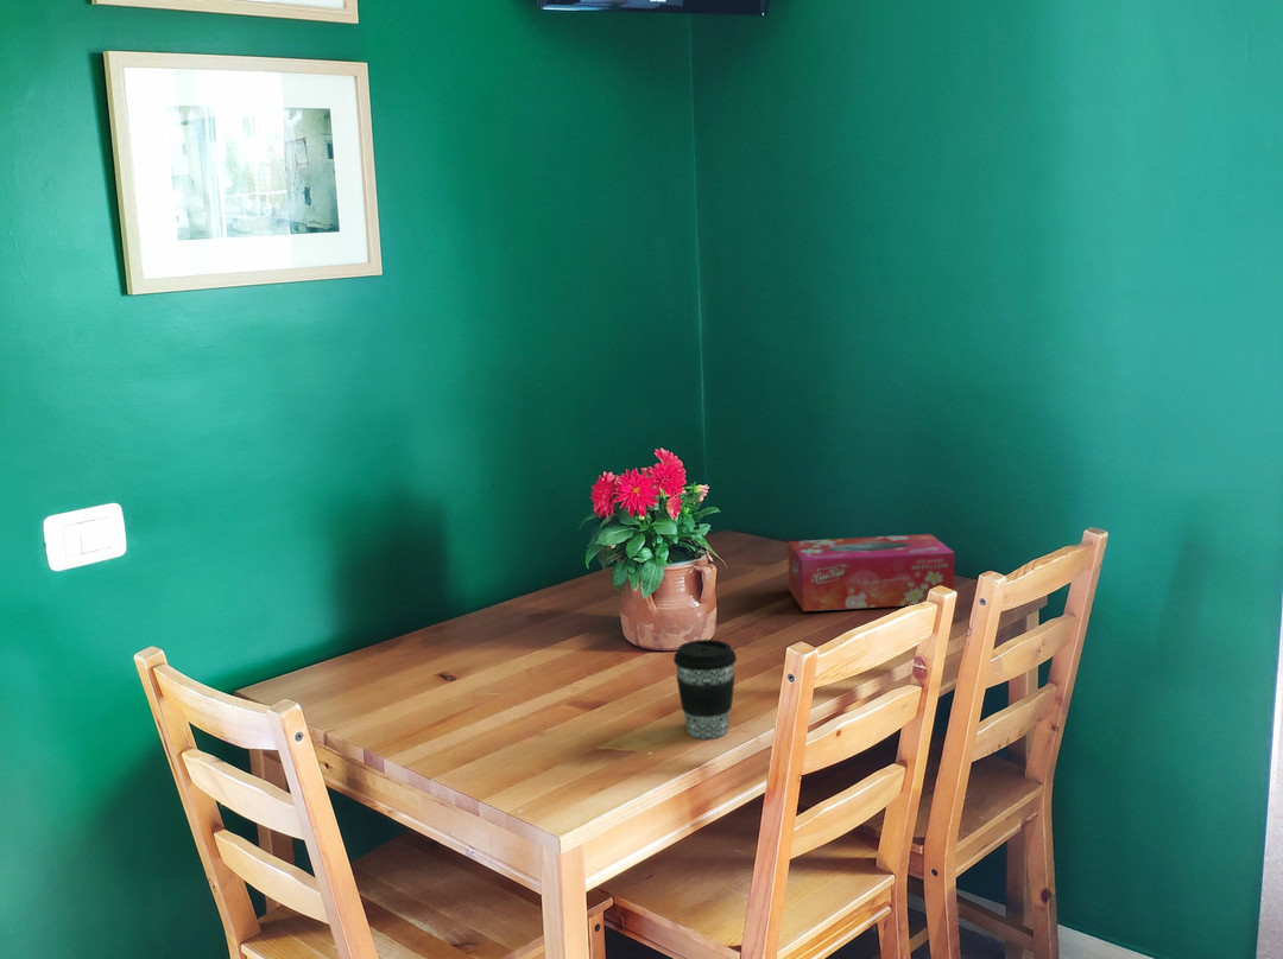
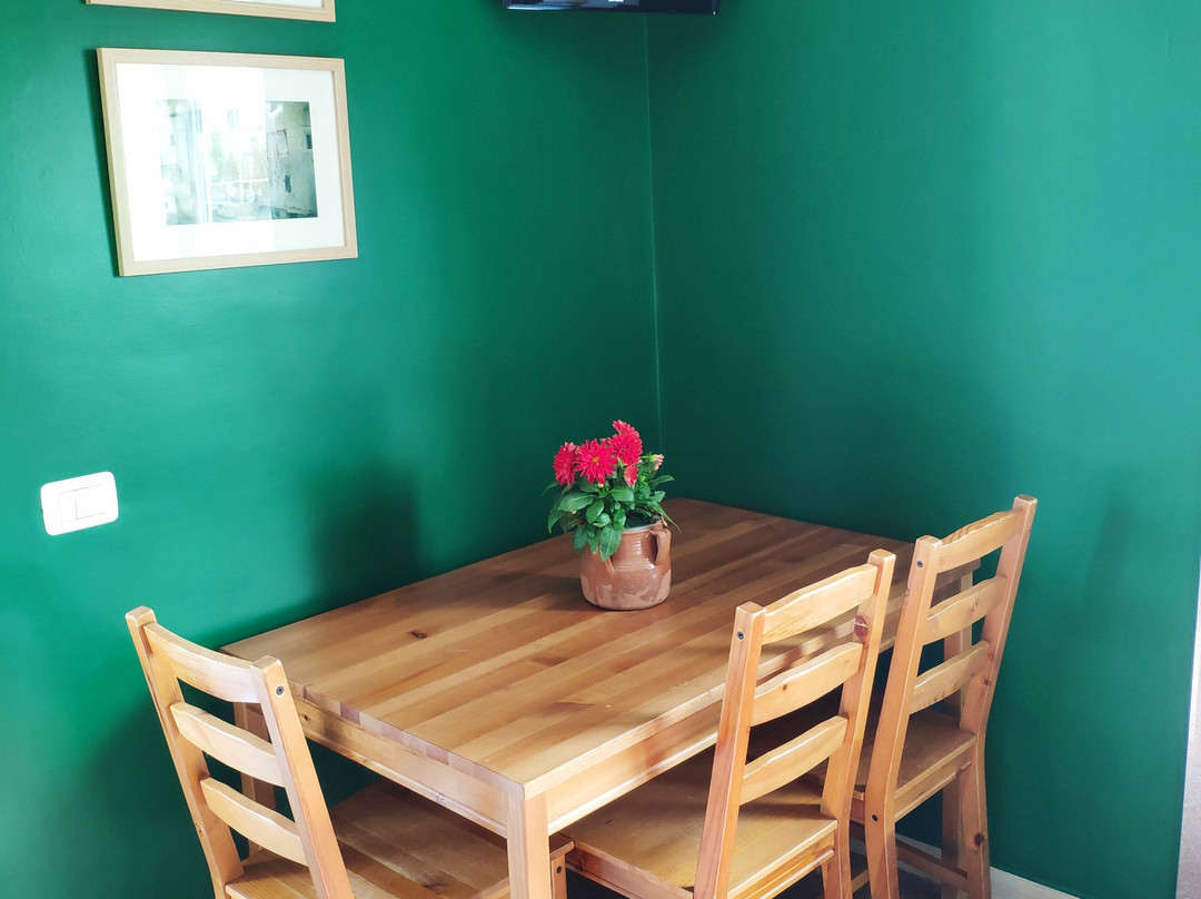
- coffee cup (706, 690)
- tissue box (868, 571)
